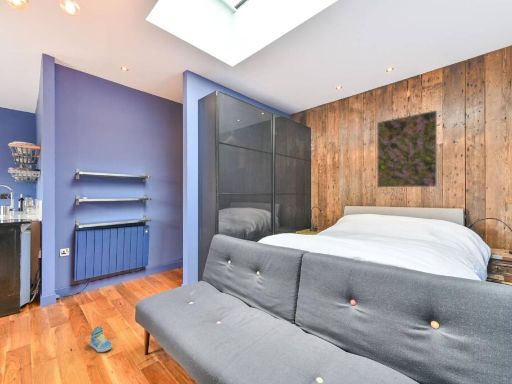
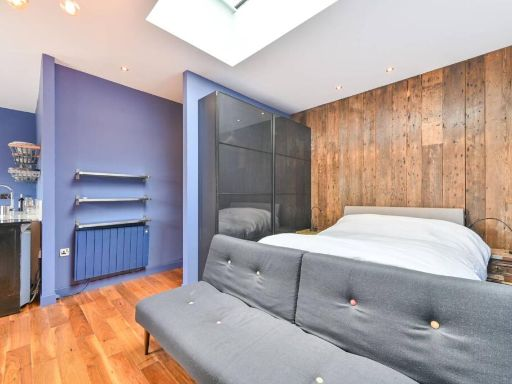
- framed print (404, 152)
- sneaker (100, 337)
